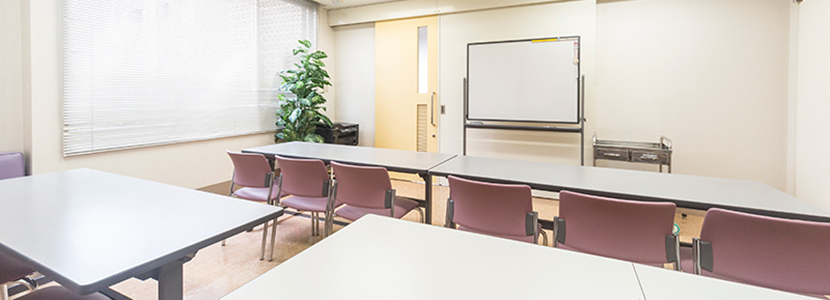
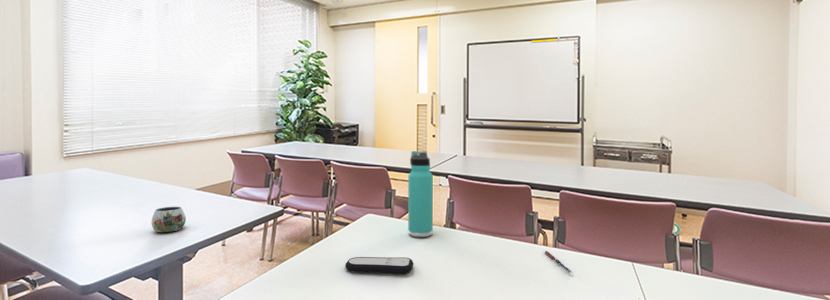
+ pen (557, 260)
+ thermos bottle (420, 192)
+ mug (167, 218)
+ remote control (379, 264)
